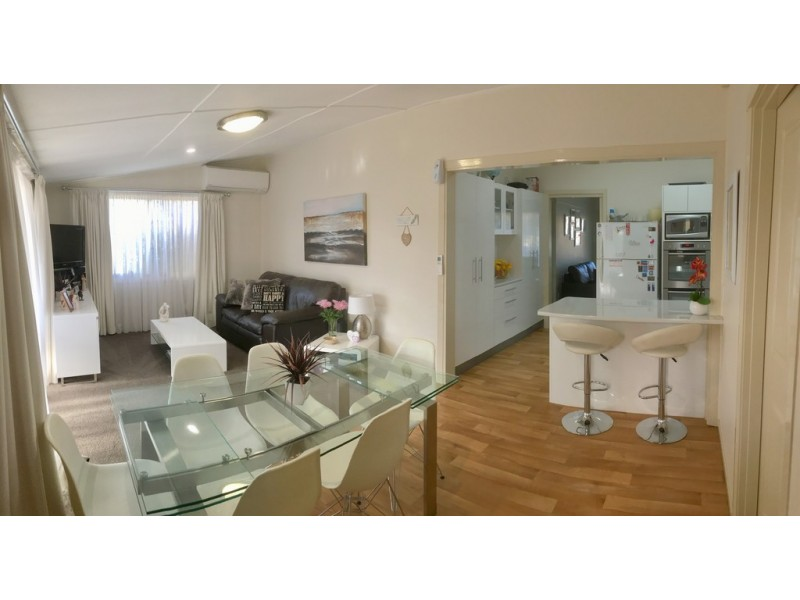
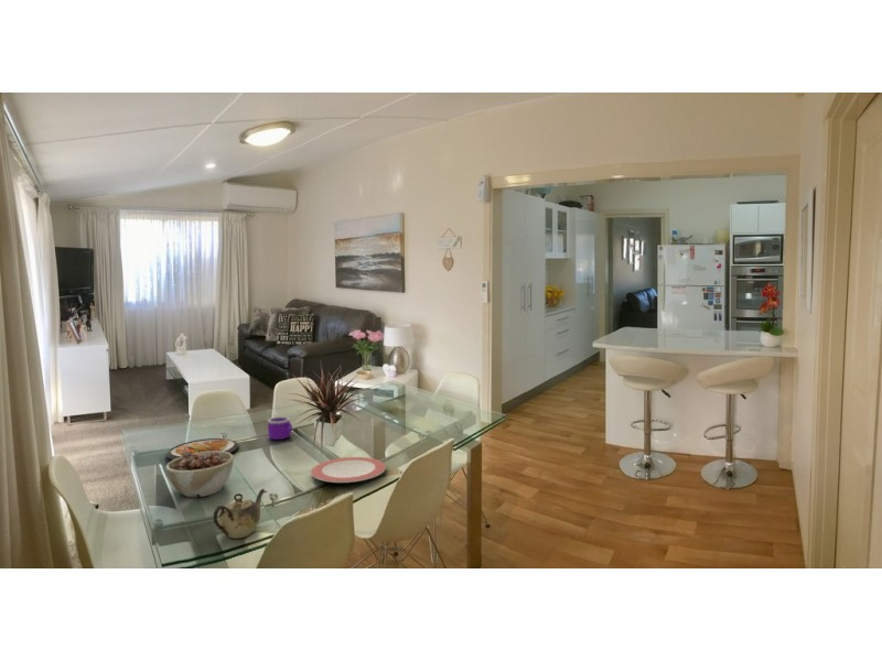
+ bowl (201, 469)
+ plate (348, 470)
+ teapot (241, 511)
+ dish (203, 447)
+ mug (281, 429)
